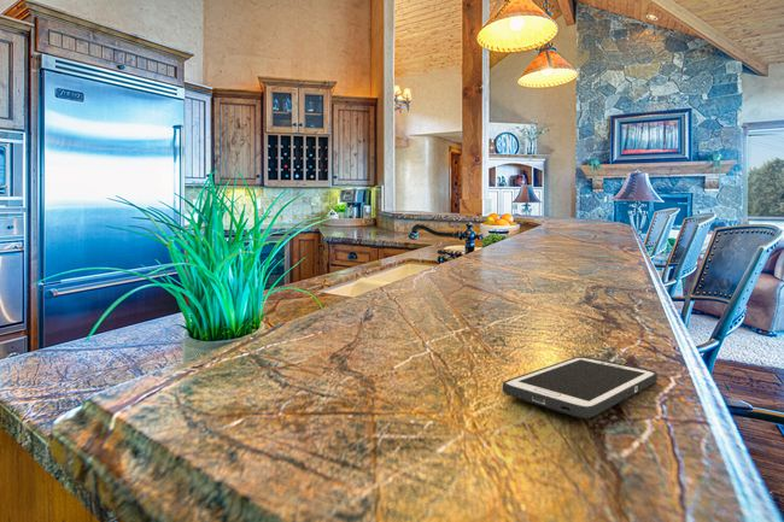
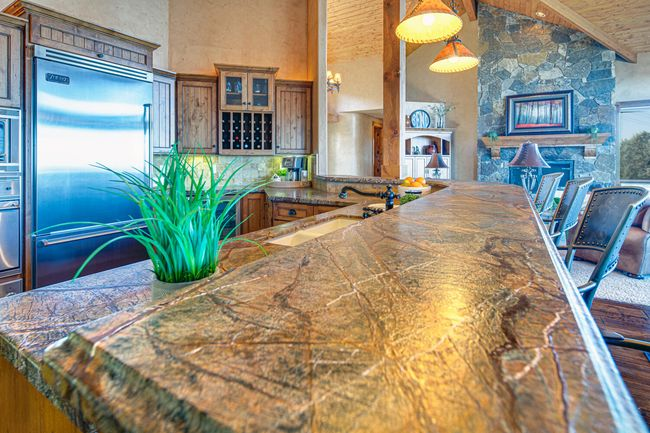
- cell phone (583, 382)
